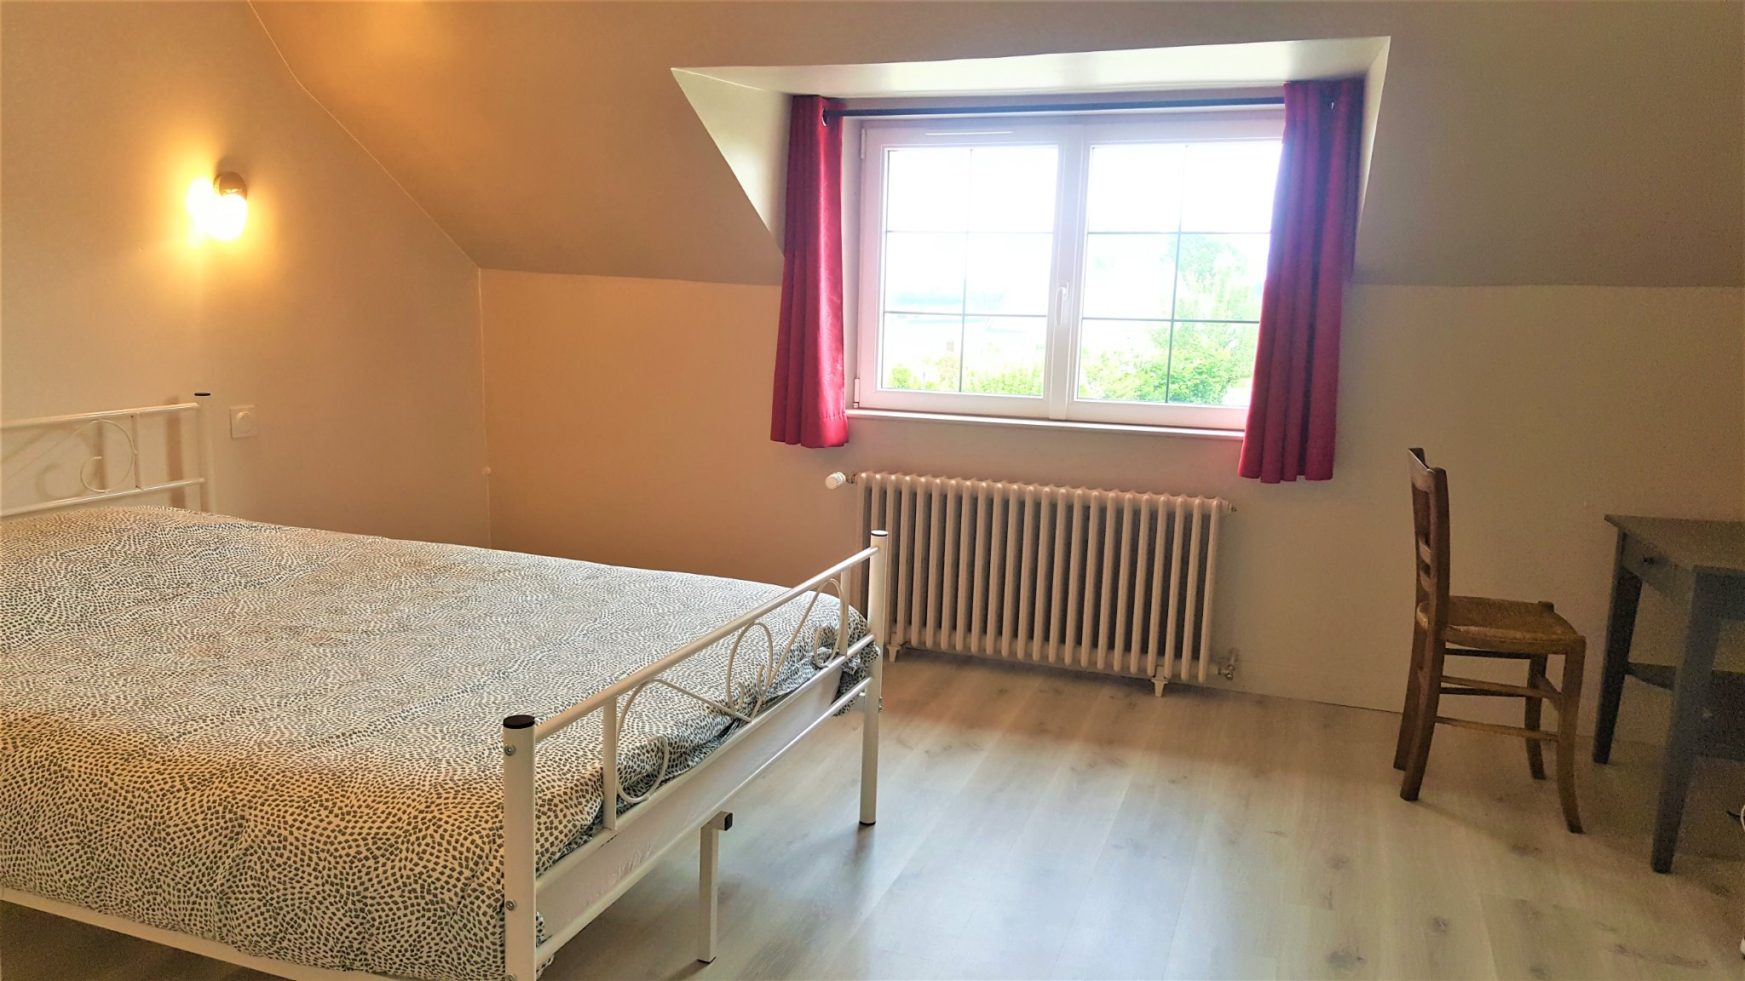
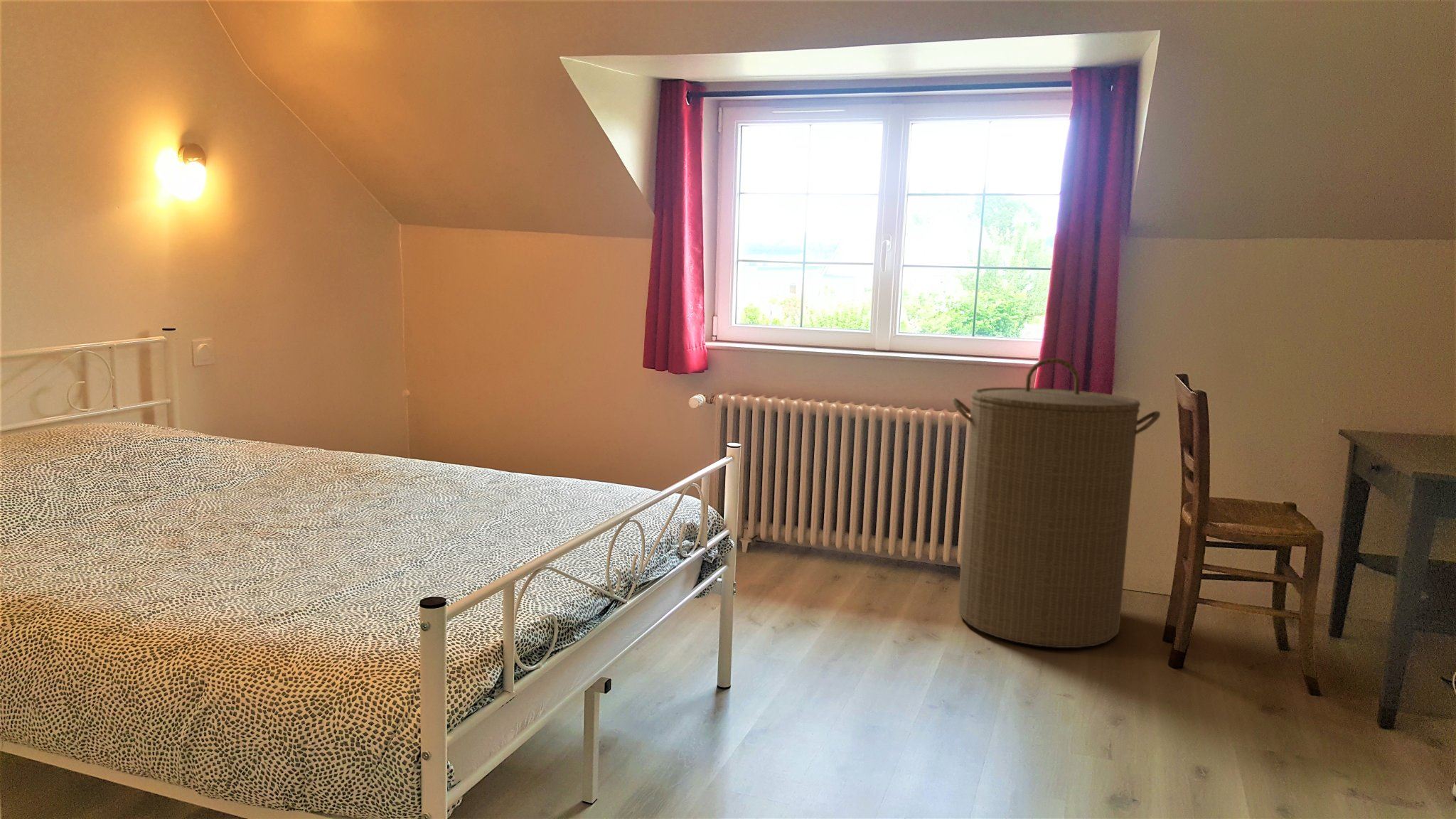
+ laundry hamper (1046, 491)
